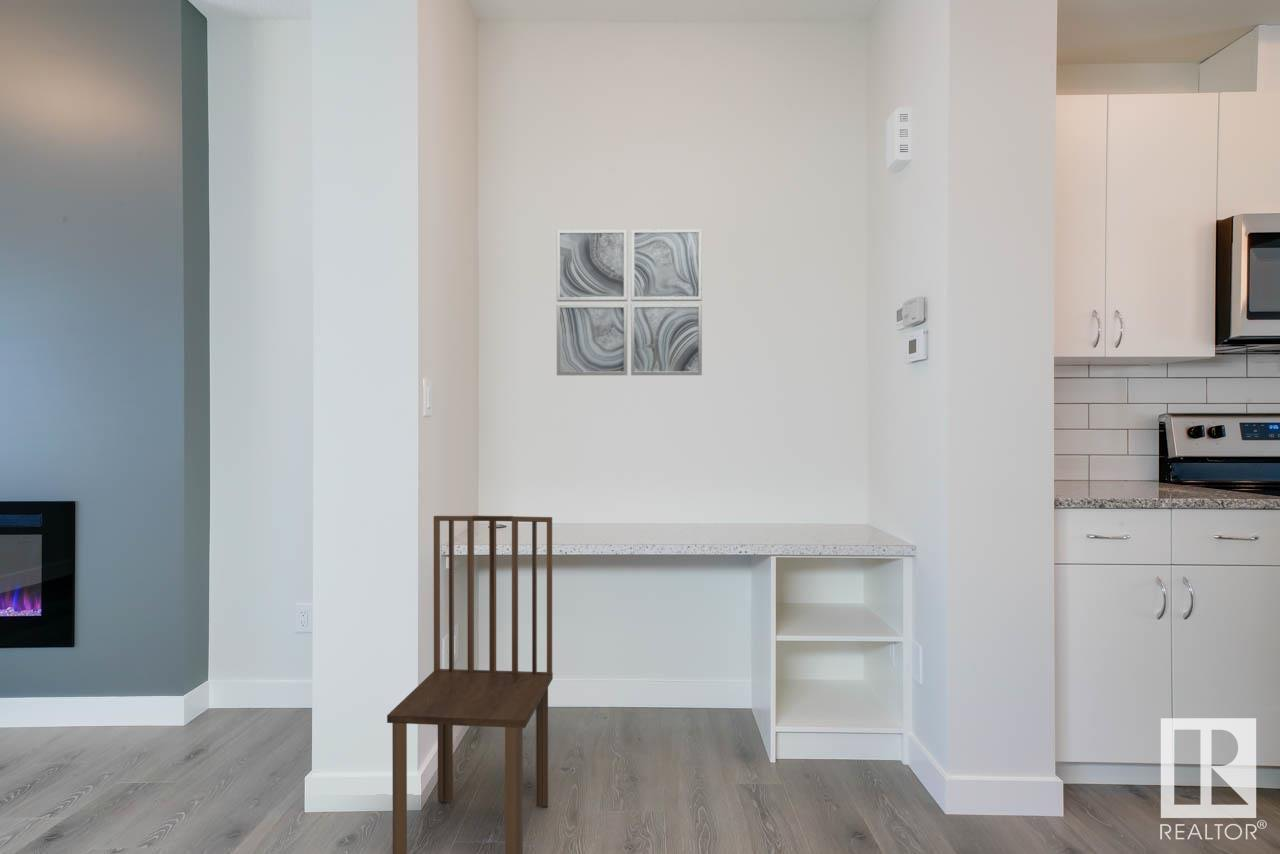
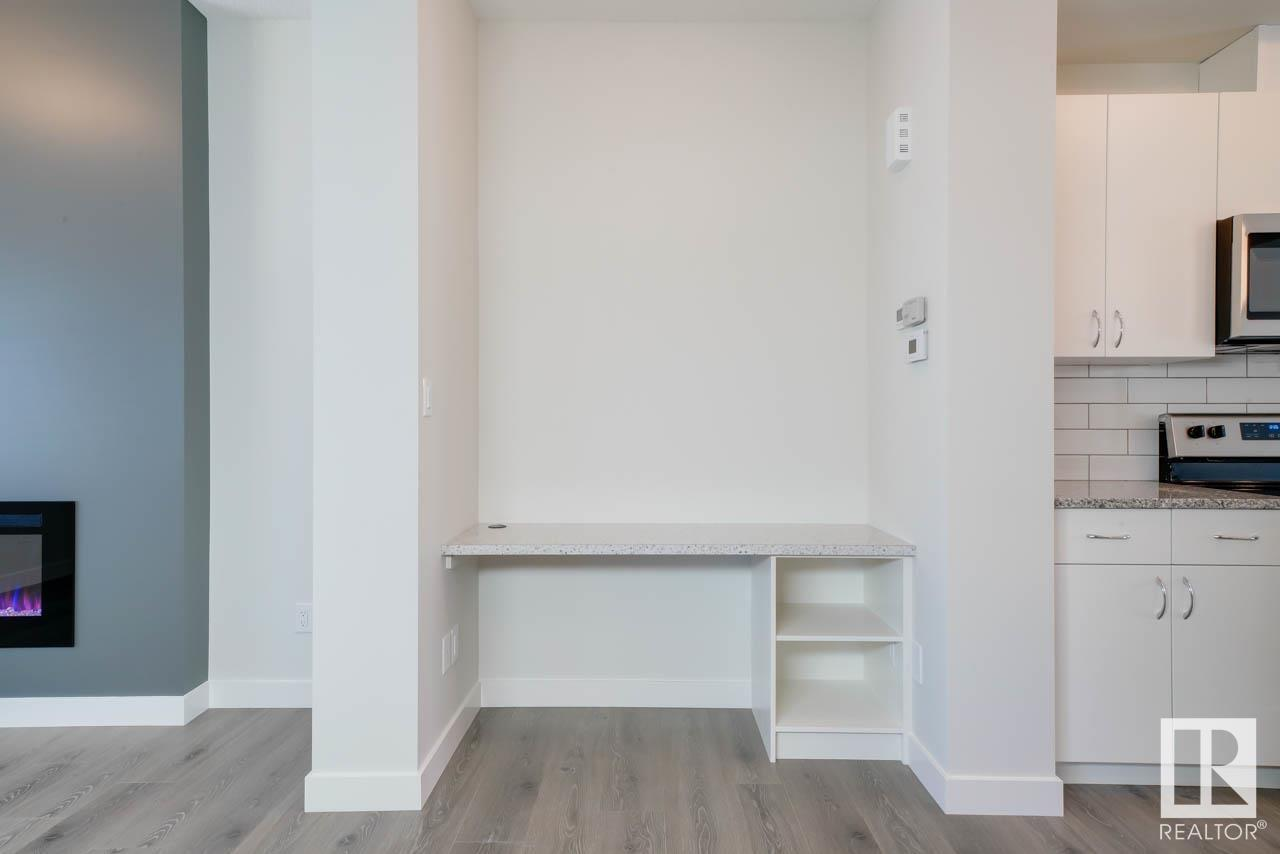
- wall art (631, 304)
- dining chair (476, 678)
